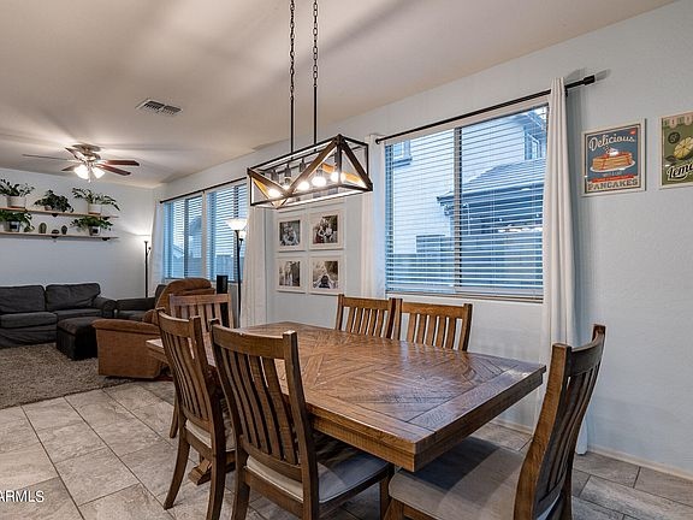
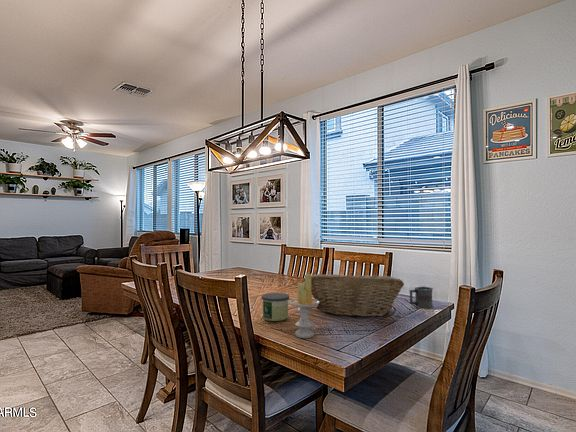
+ fruit basket (352, 290)
+ candle (304, 304)
+ candle (275, 307)
+ mug (421, 296)
